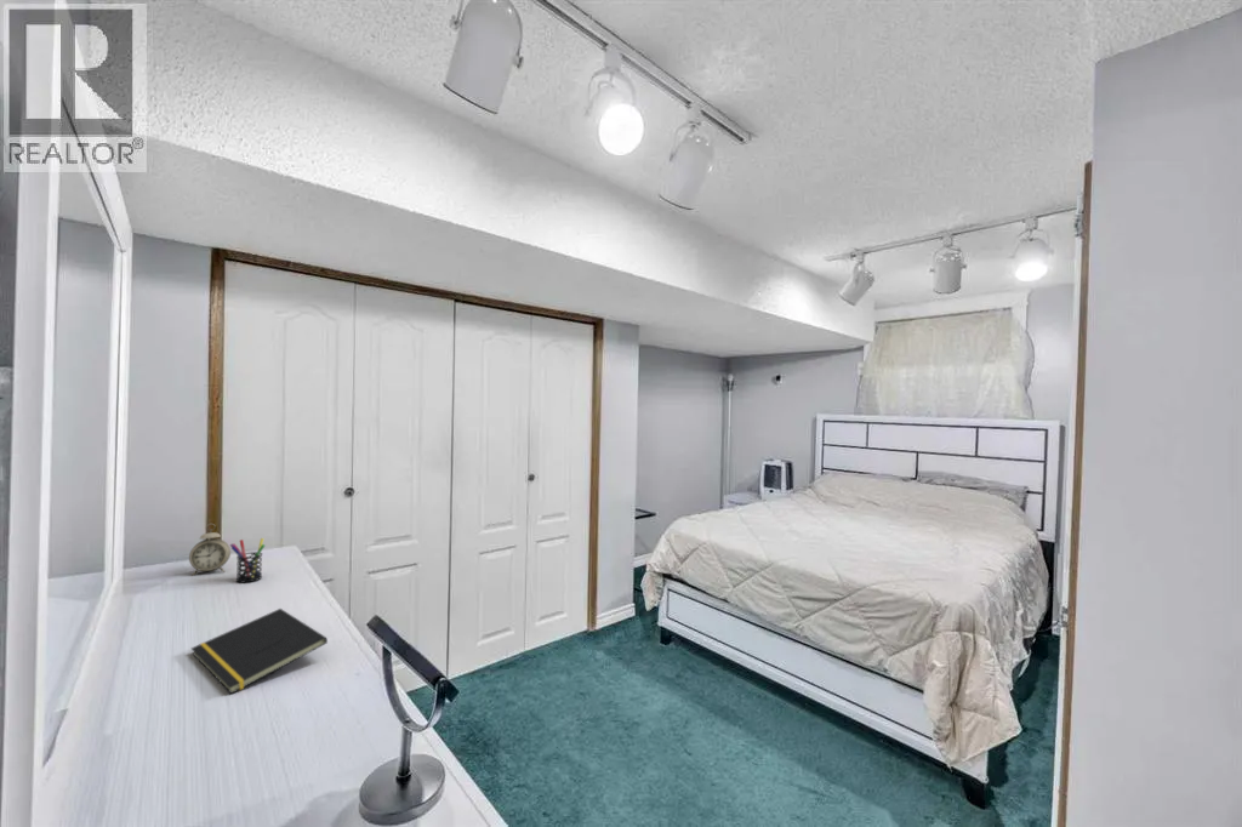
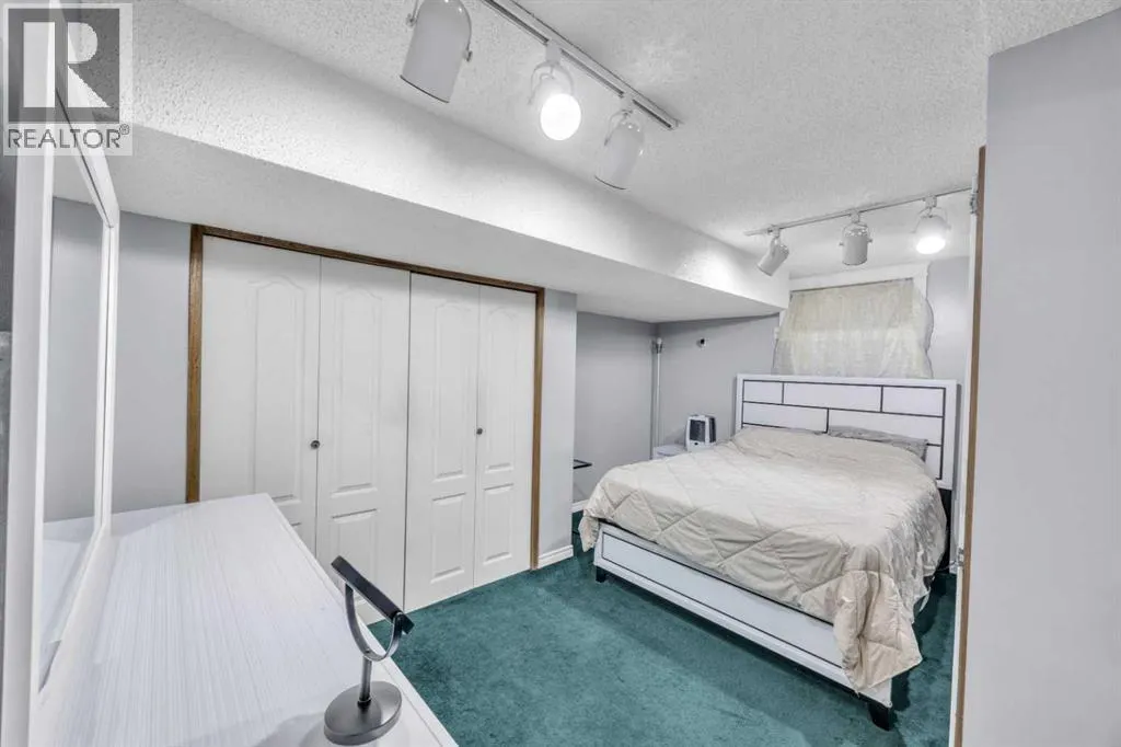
- alarm clock (209, 548)
- pen holder (250, 558)
- notepad (258, 645)
